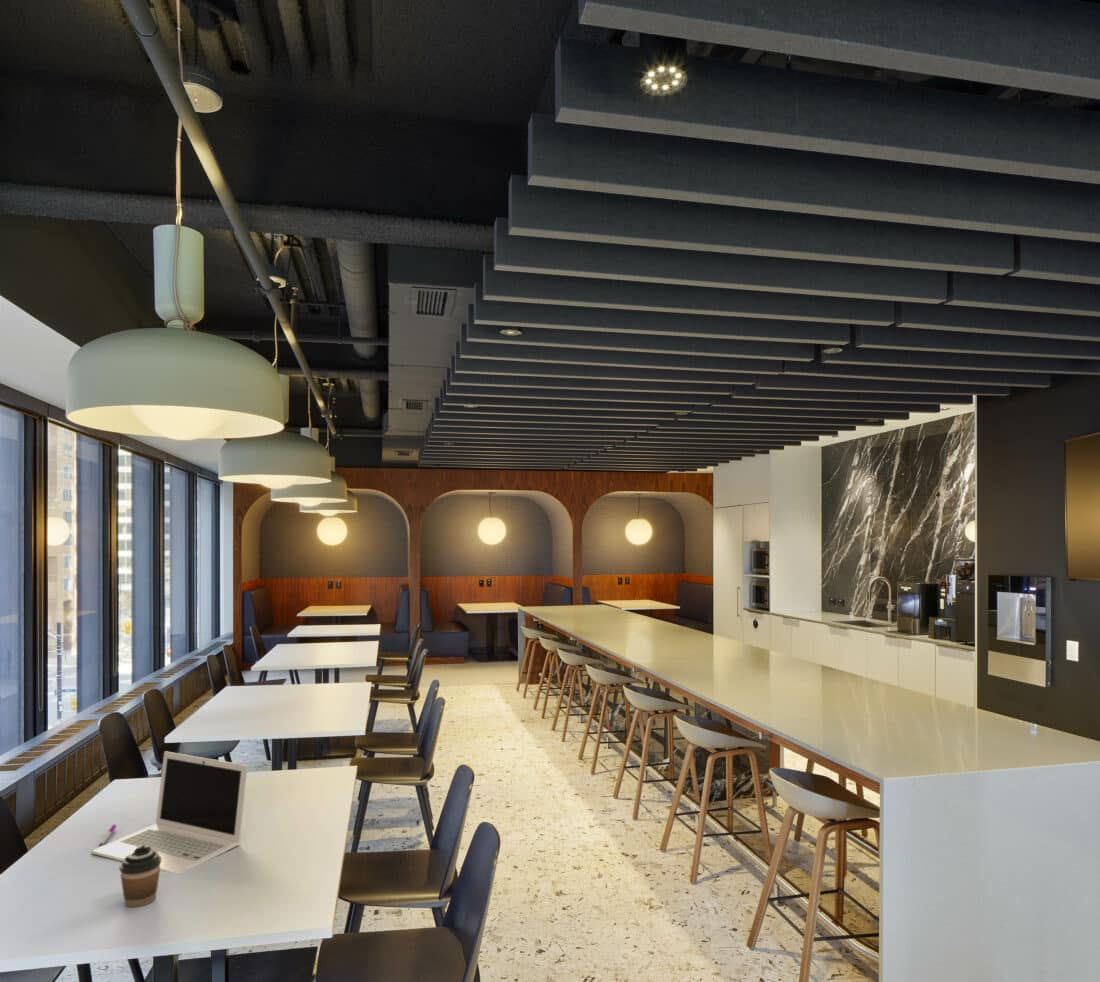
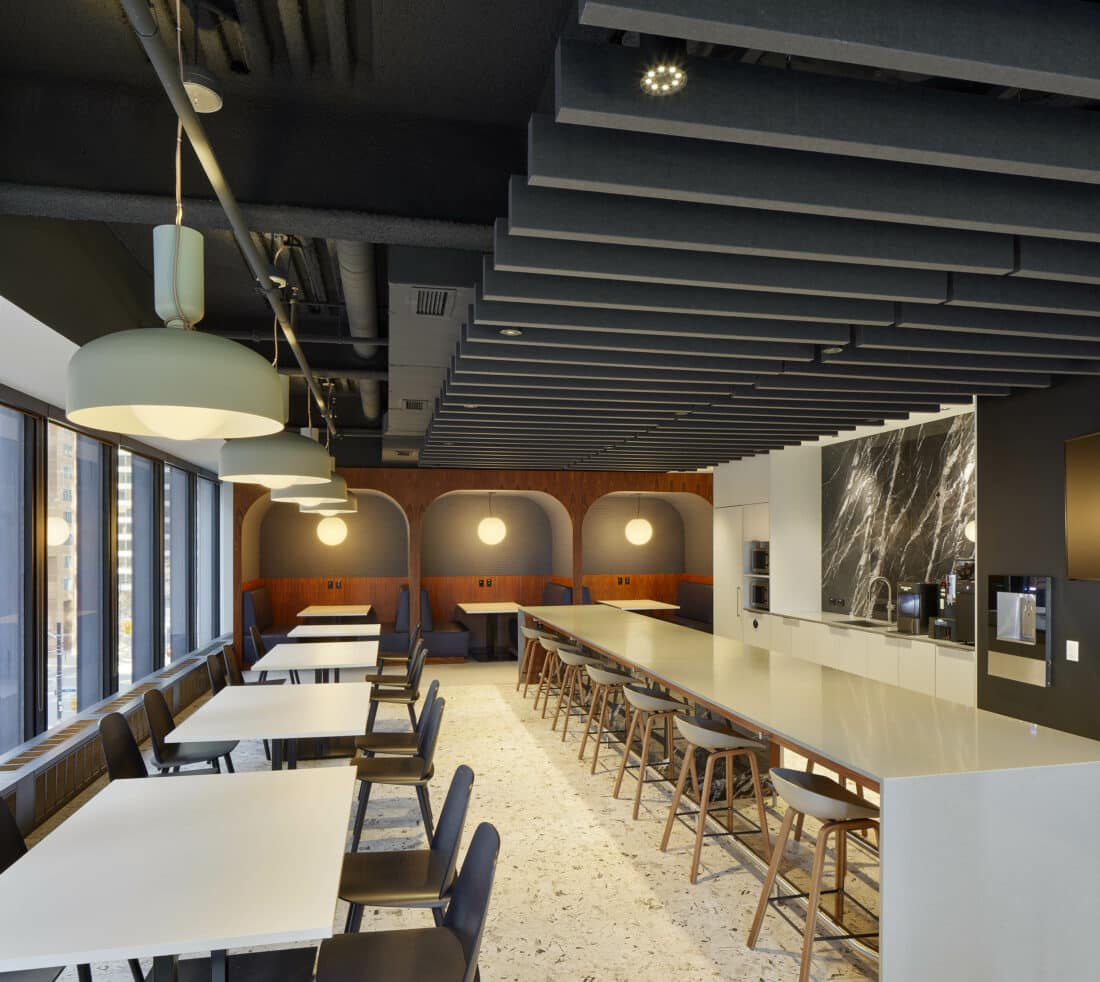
- laptop (170, 808)
- pen (107, 835)
- coffee cup (140, 875)
